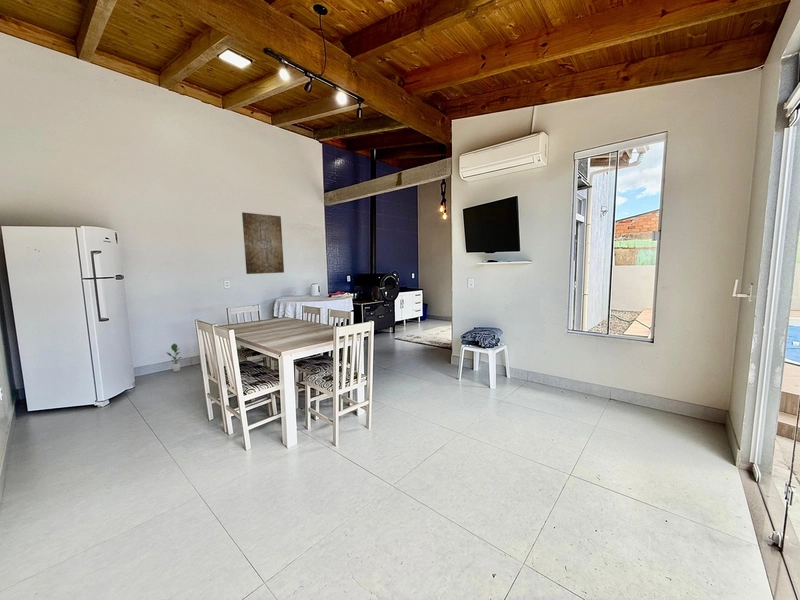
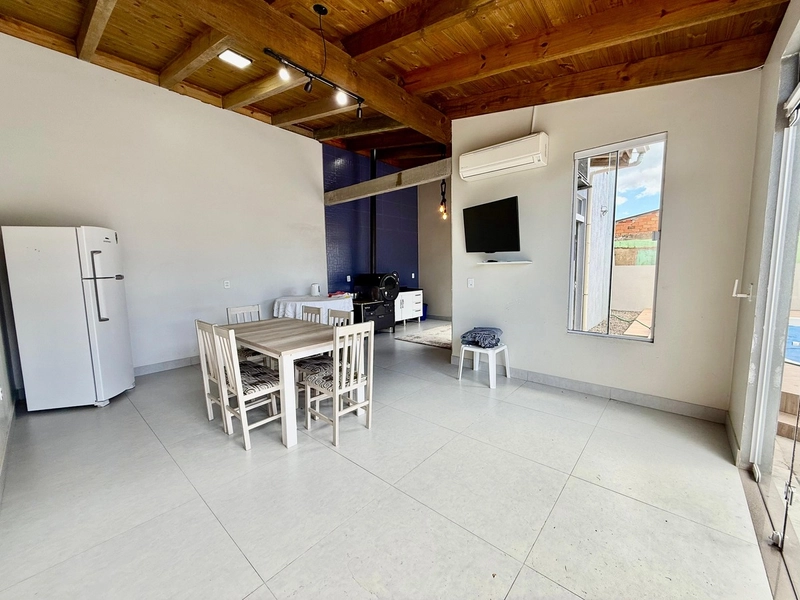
- potted plant (174, 358)
- wall art (264, 244)
